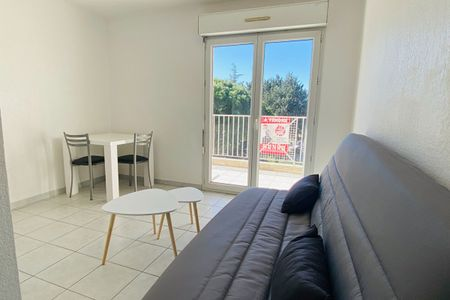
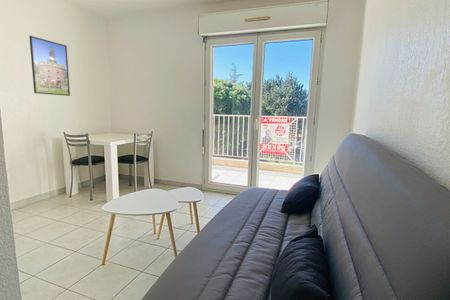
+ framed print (51, 68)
